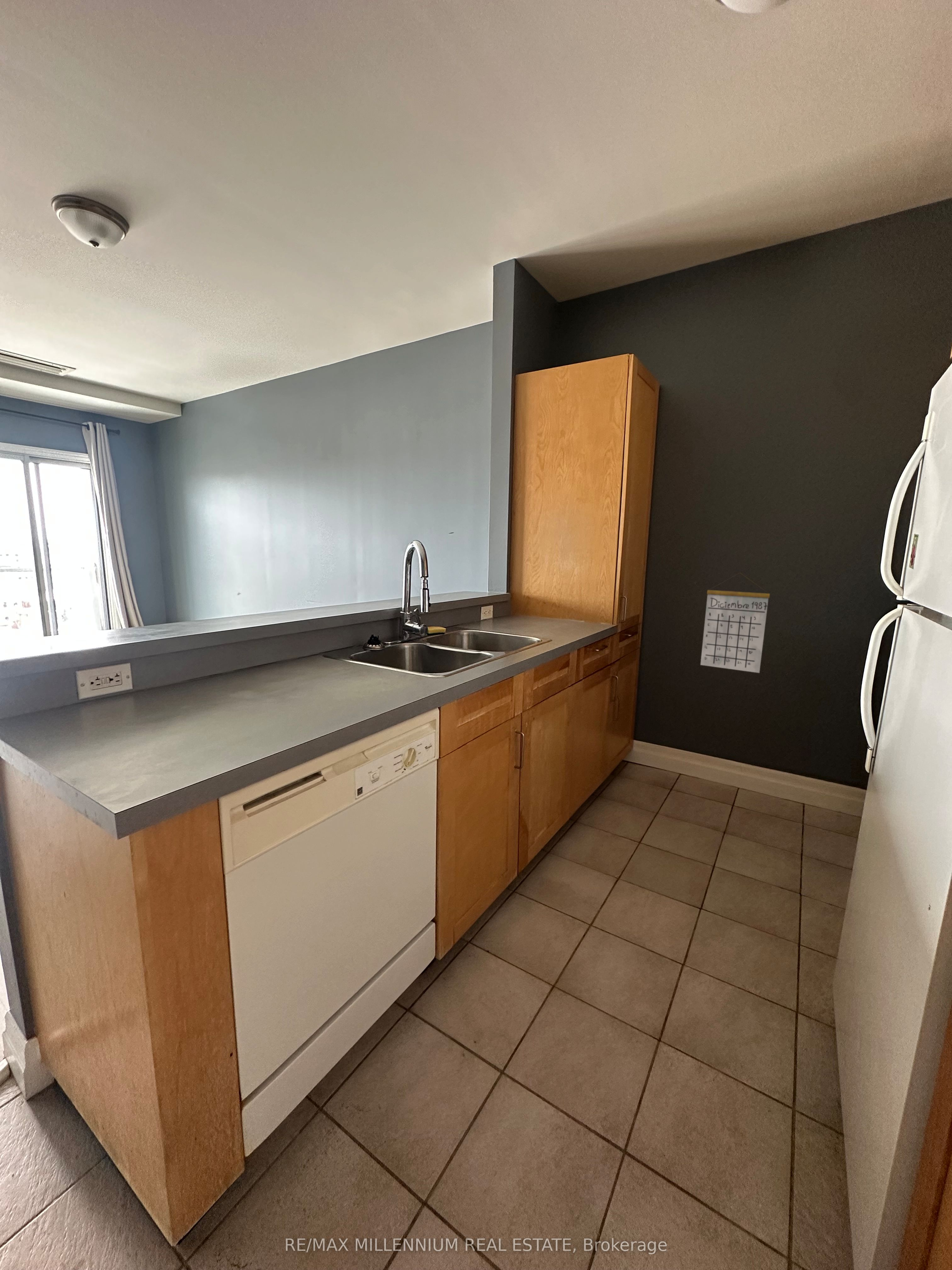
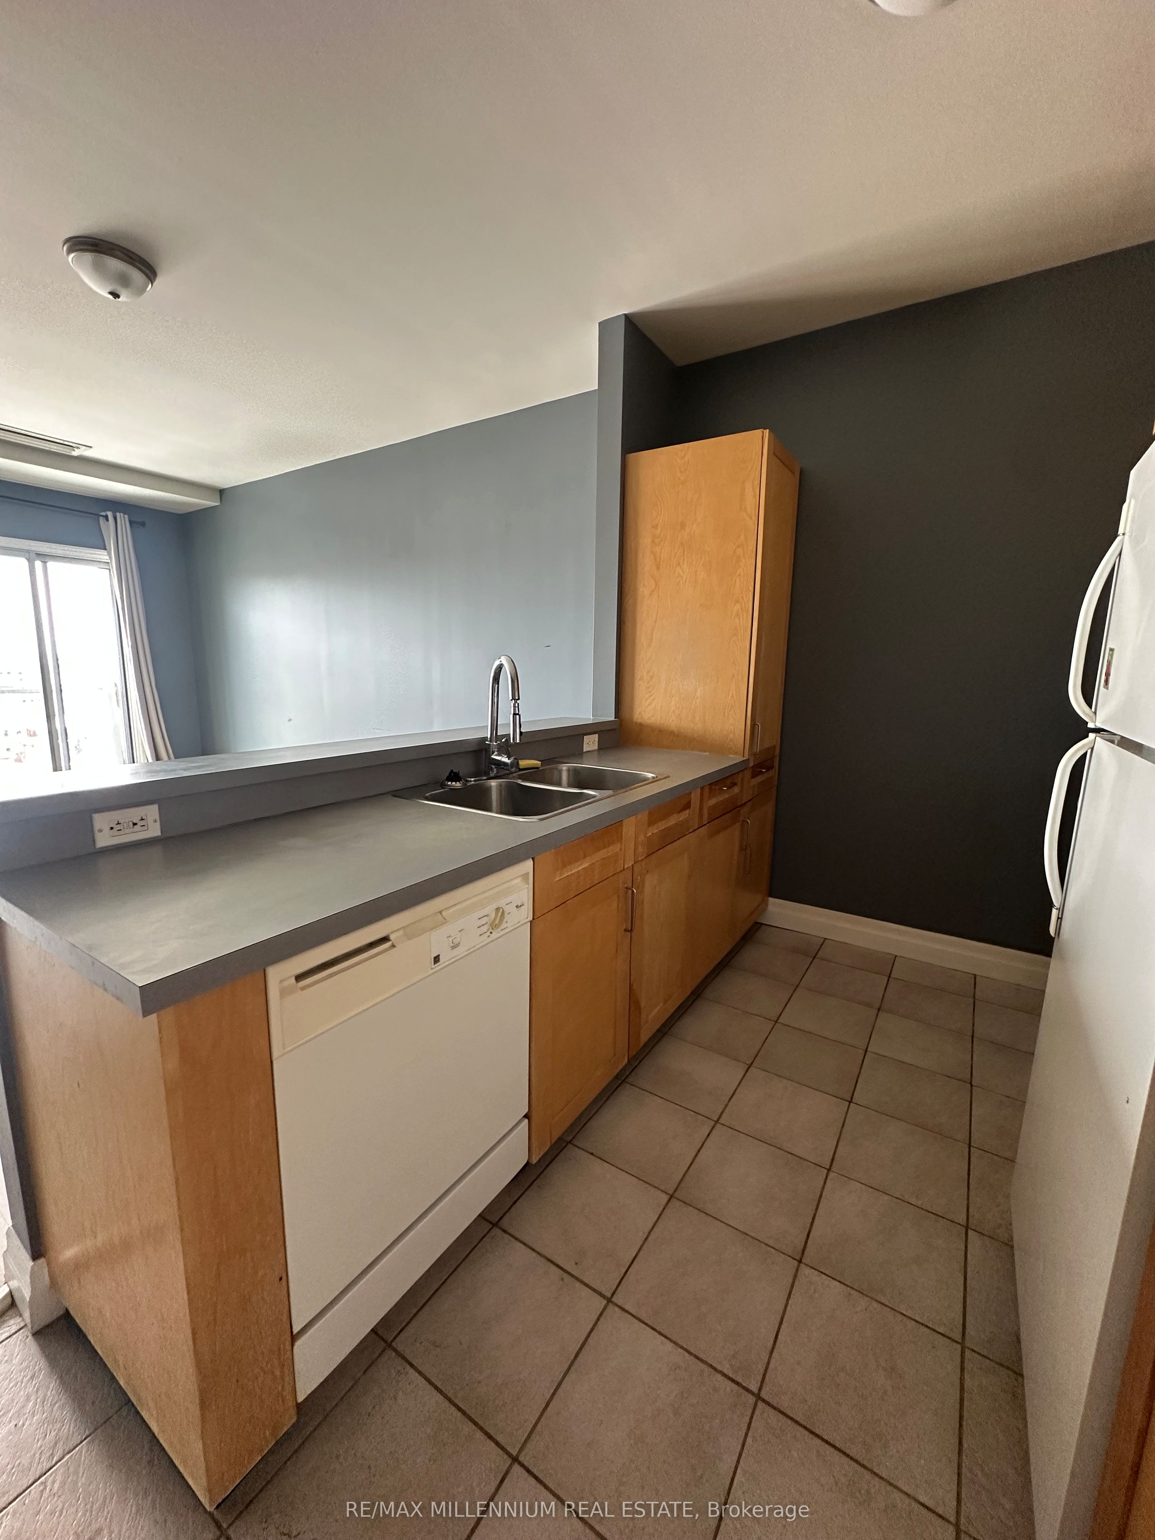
- calendar (734, 621)
